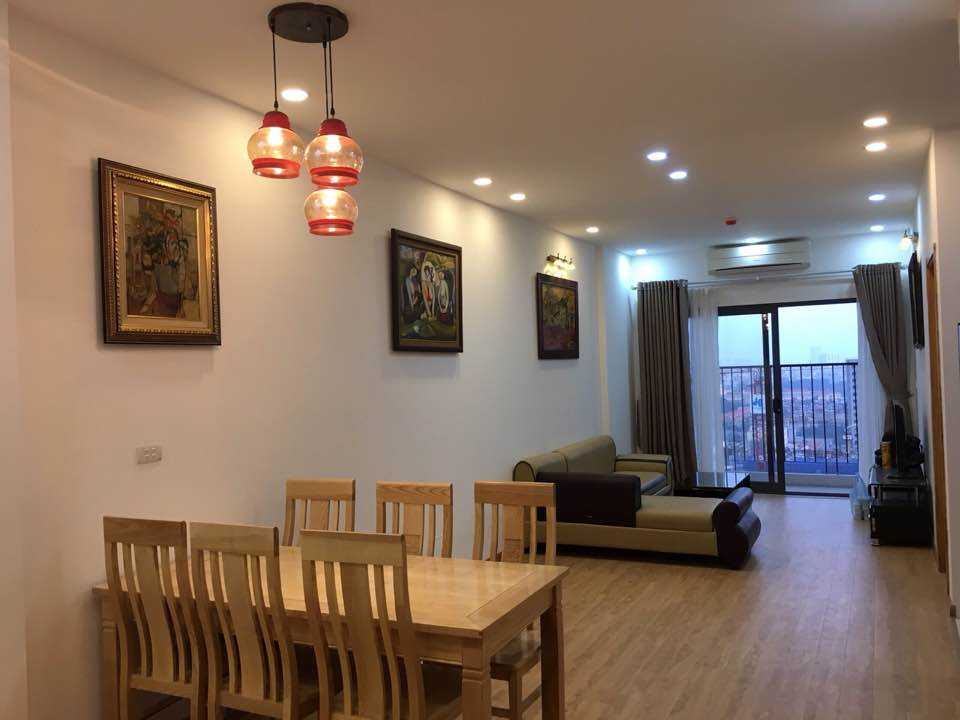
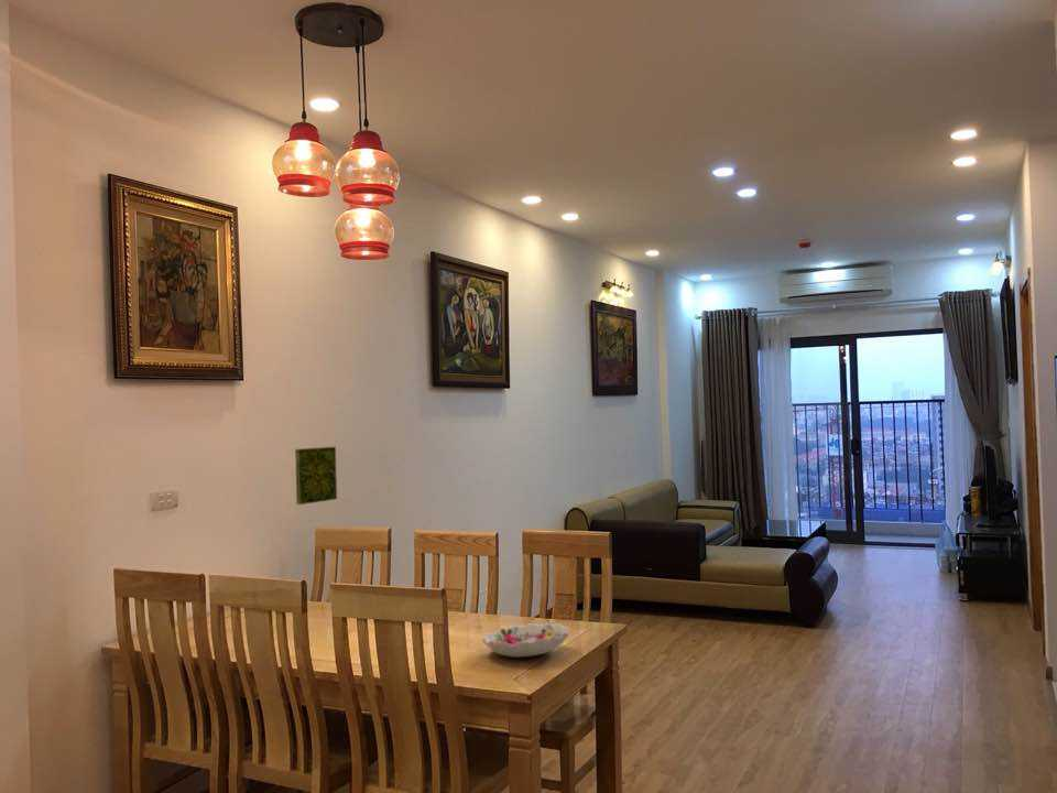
+ decorative bowl (526, 640)
+ decorative tile (316, 475)
